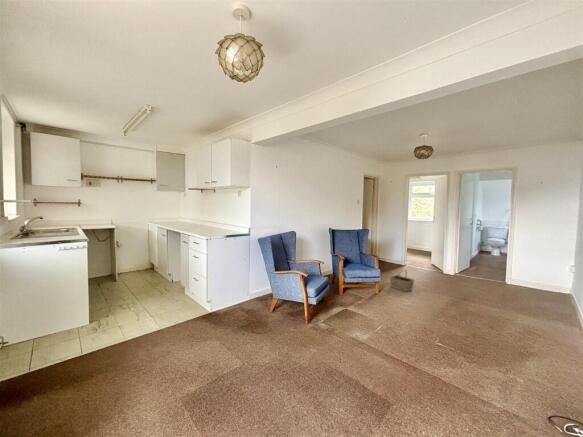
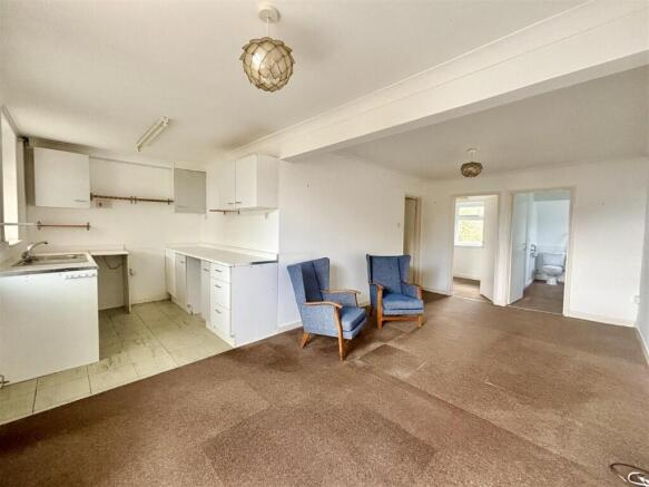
- basket (401, 279)
